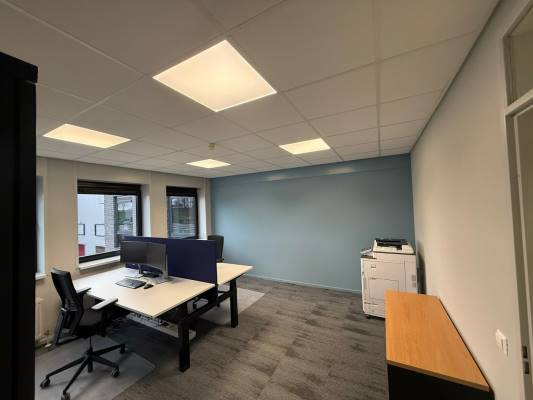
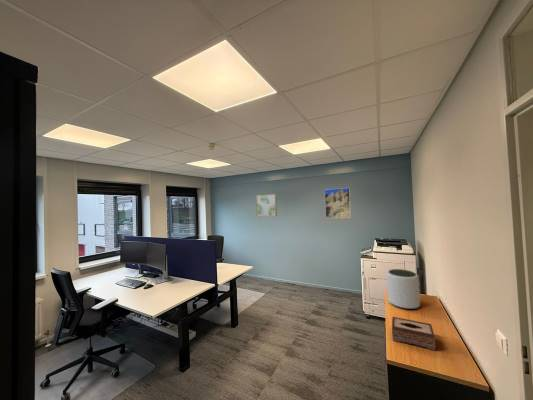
+ wall art (266, 205)
+ tissue box (412, 332)
+ plant pot (402, 287)
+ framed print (337, 203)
